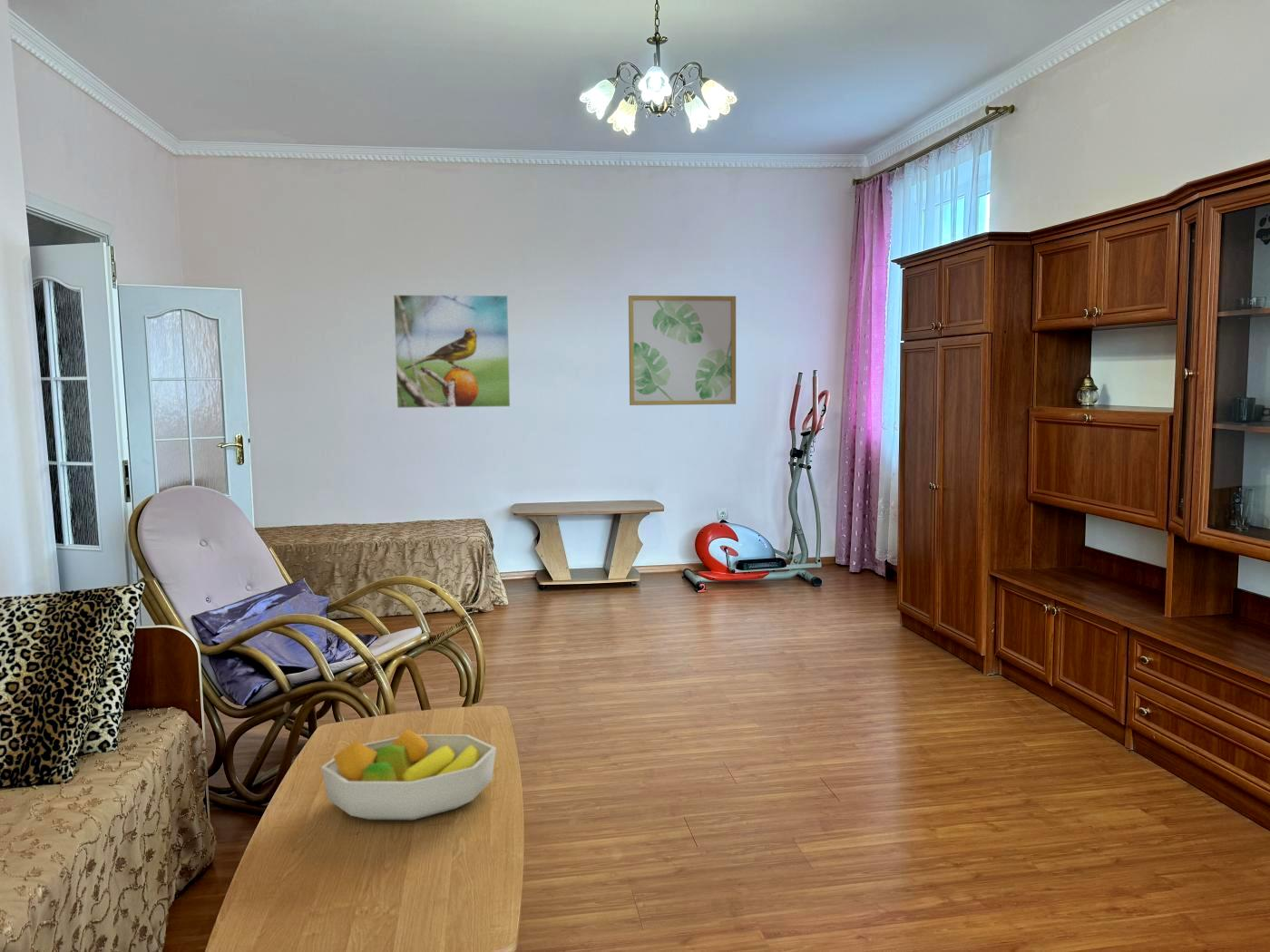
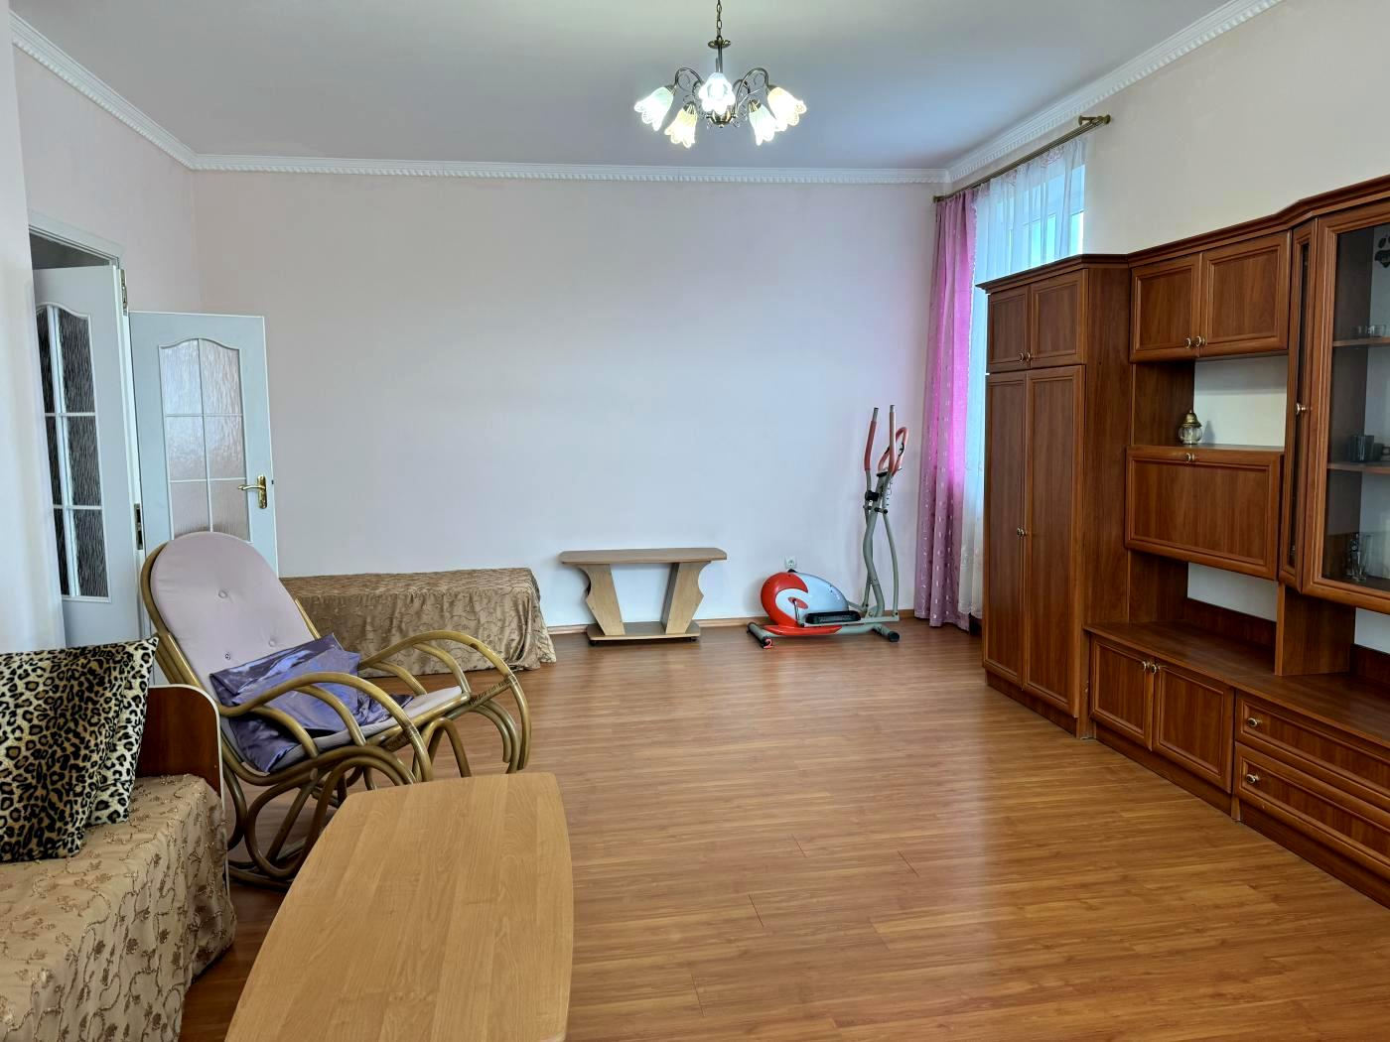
- wall art (682, 350)
- fruit bowl (411, 769)
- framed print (453, 351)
